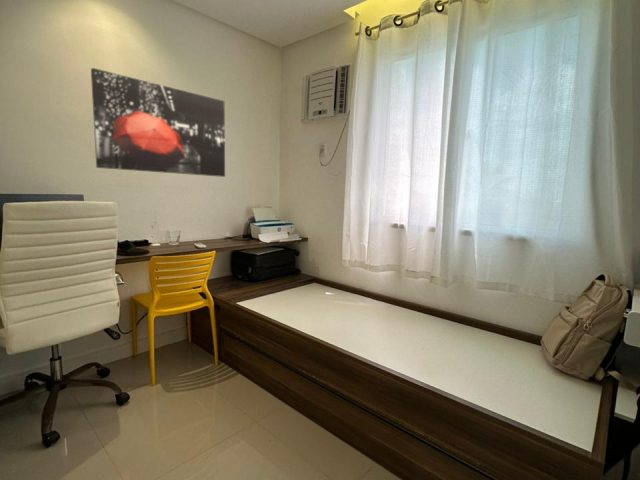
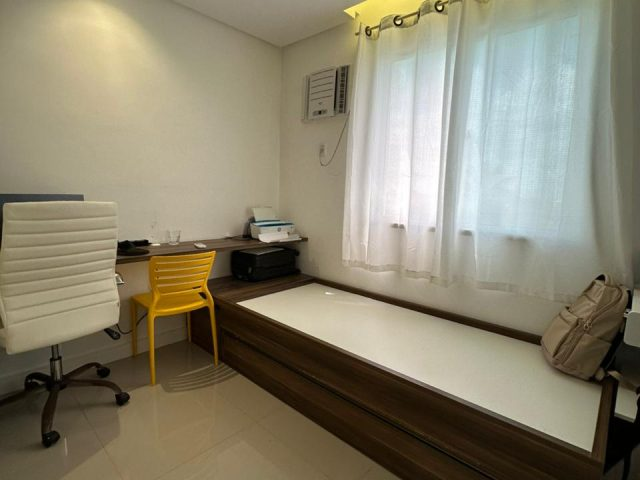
- wall art (167, 130)
